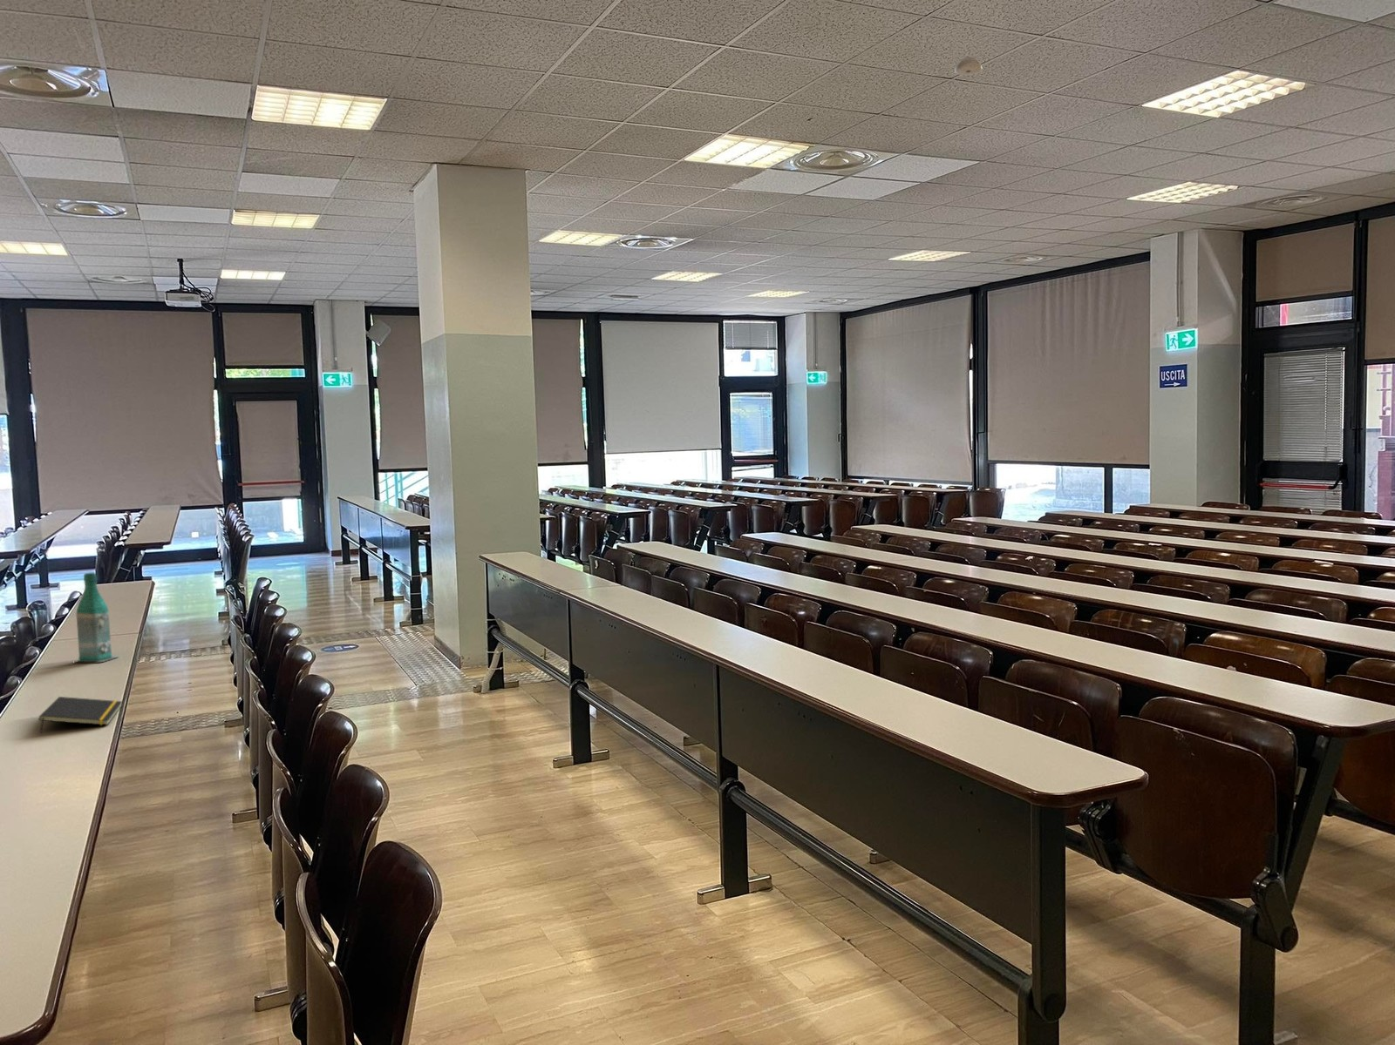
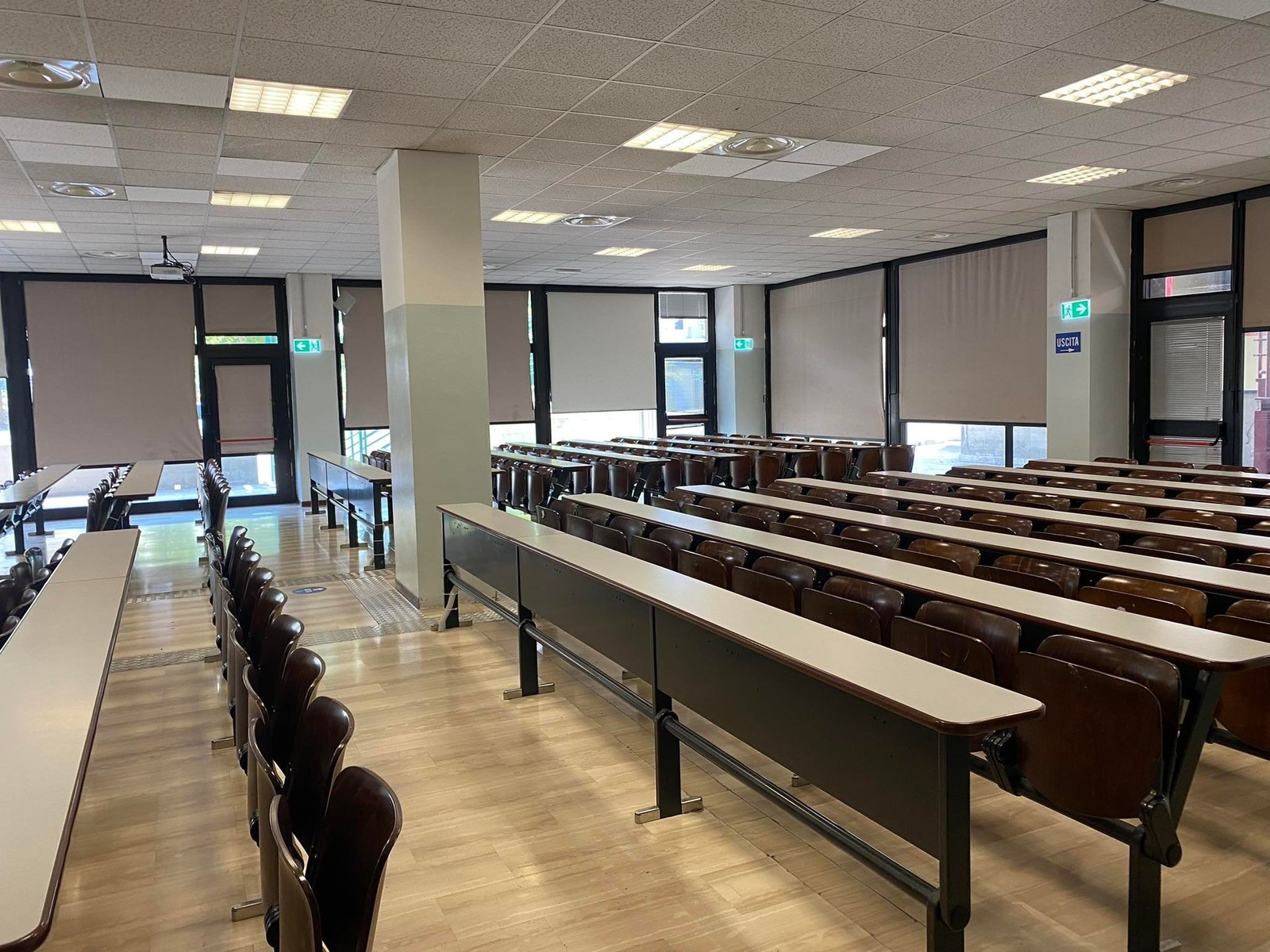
- notepad (82, 710)
- bottle (93, 616)
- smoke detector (968, 65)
